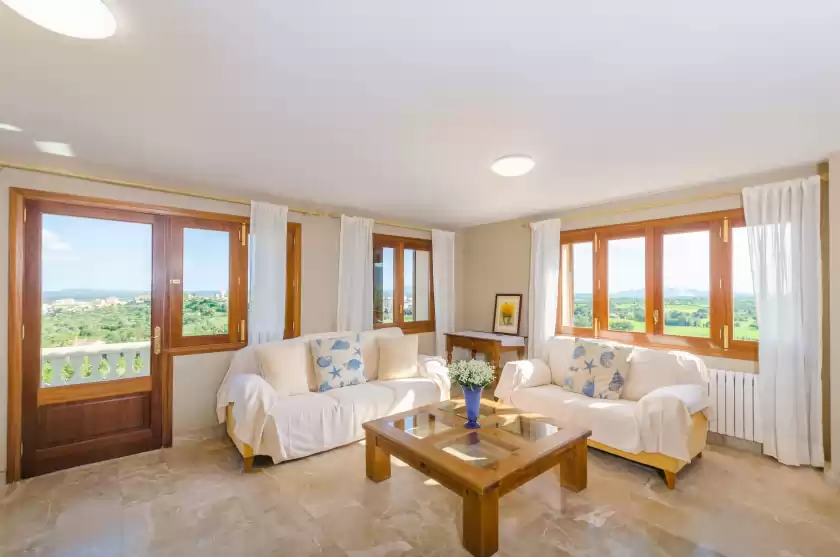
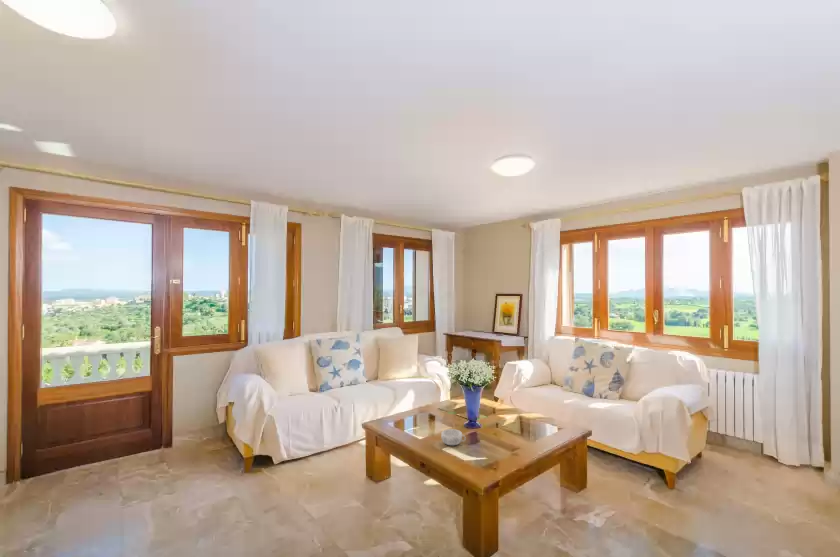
+ decorative bowl (453, 438)
